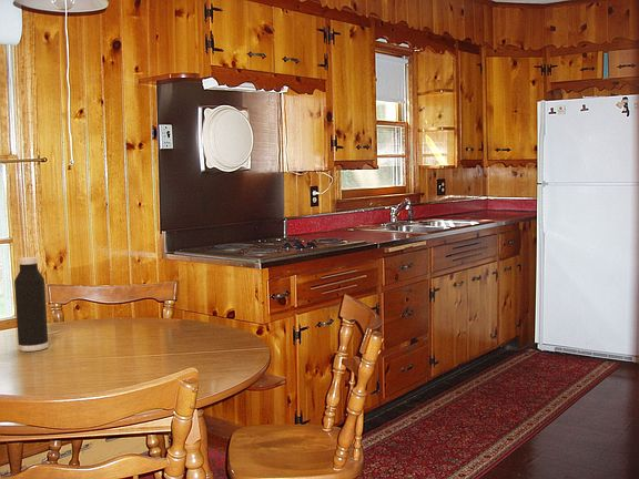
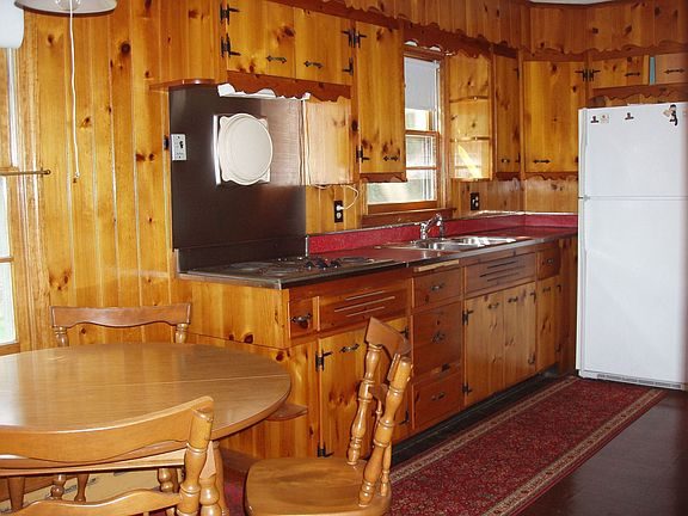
- water bottle (31, 303)
